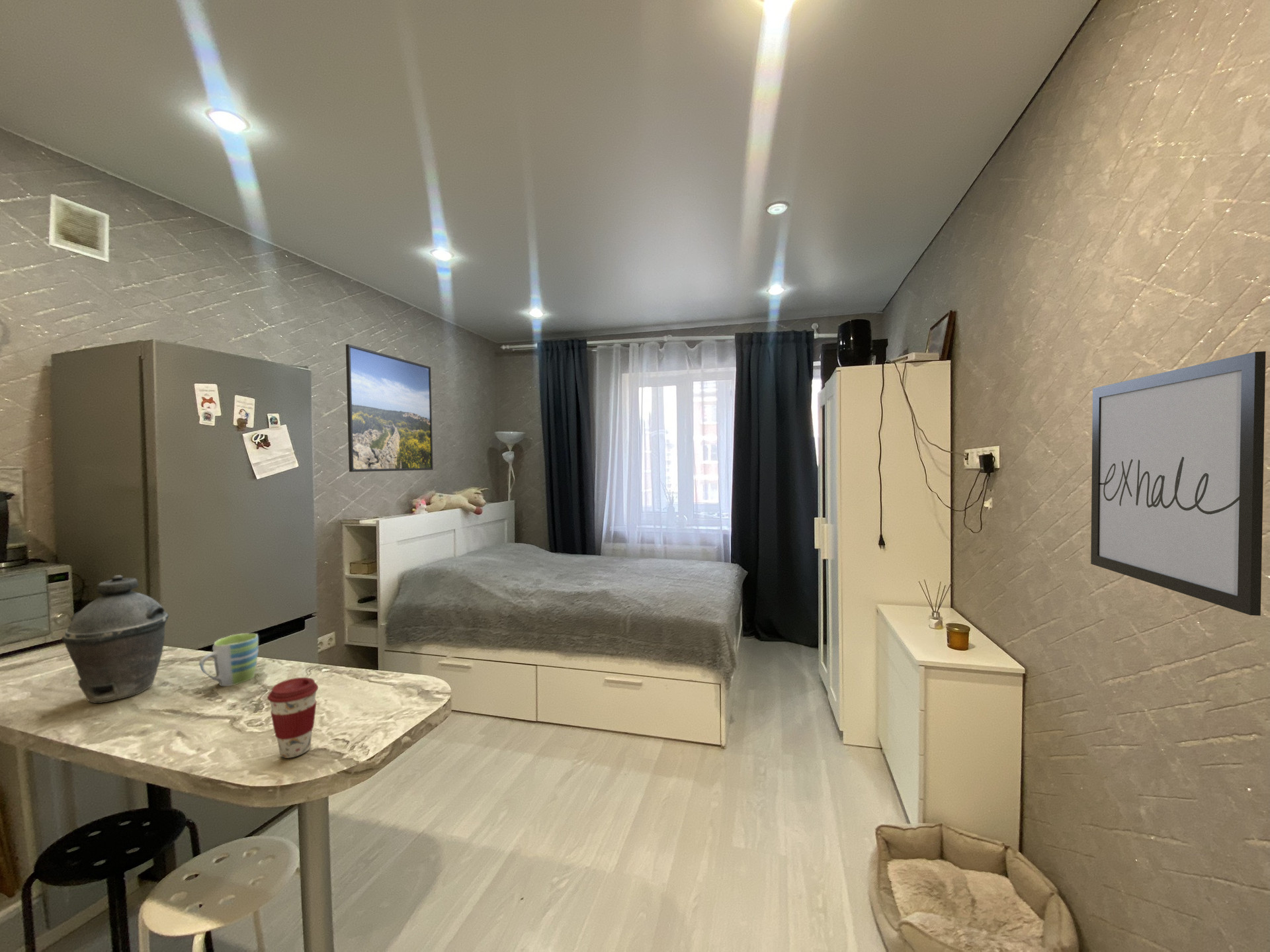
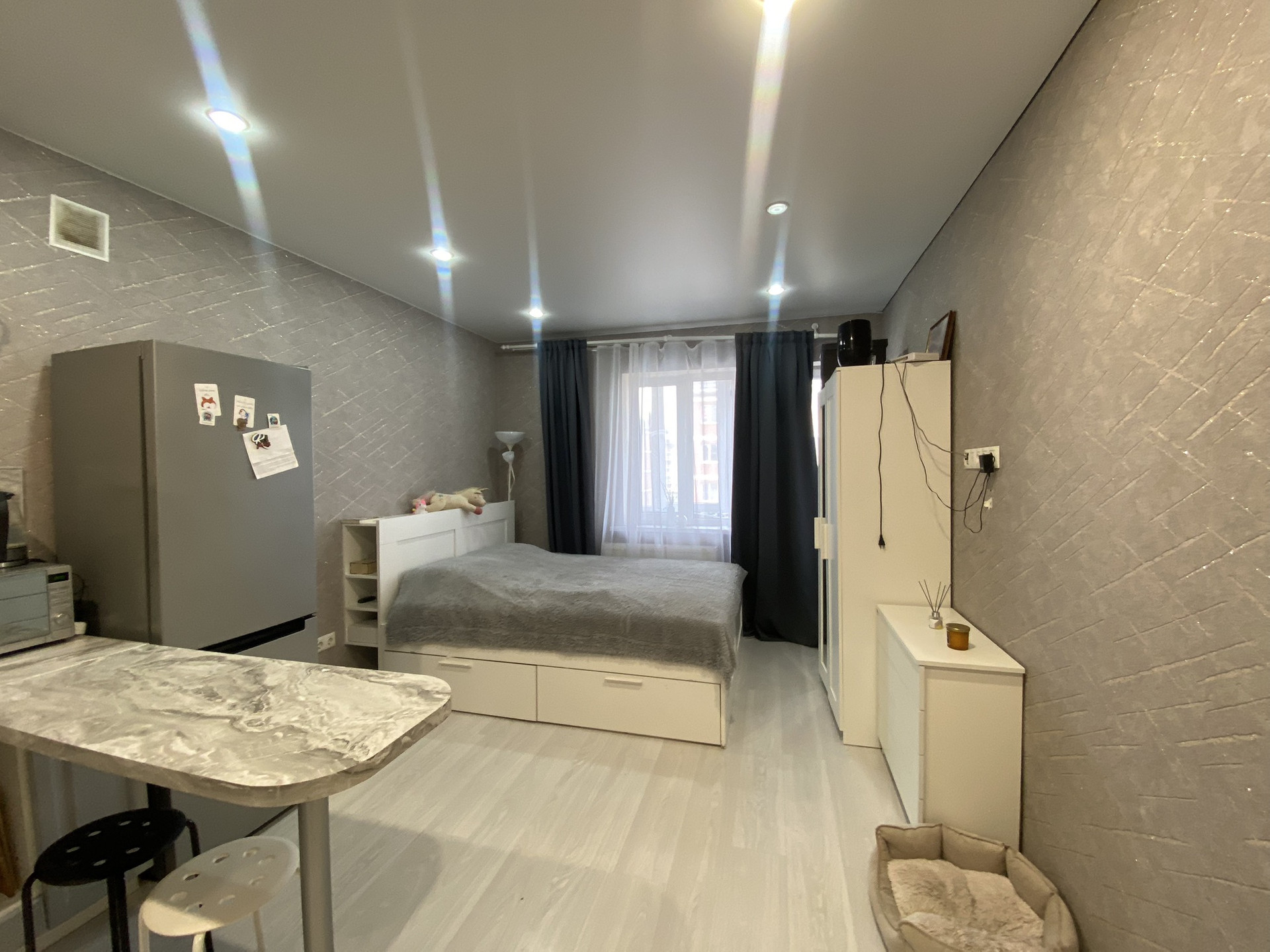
- coffee cup (294, 717)
- mug (229, 662)
- kettle (118, 634)
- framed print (394, 413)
- wall art (1160, 480)
